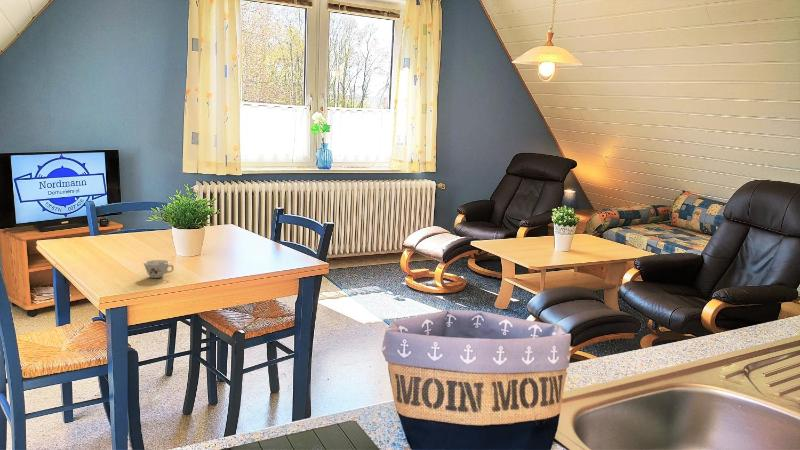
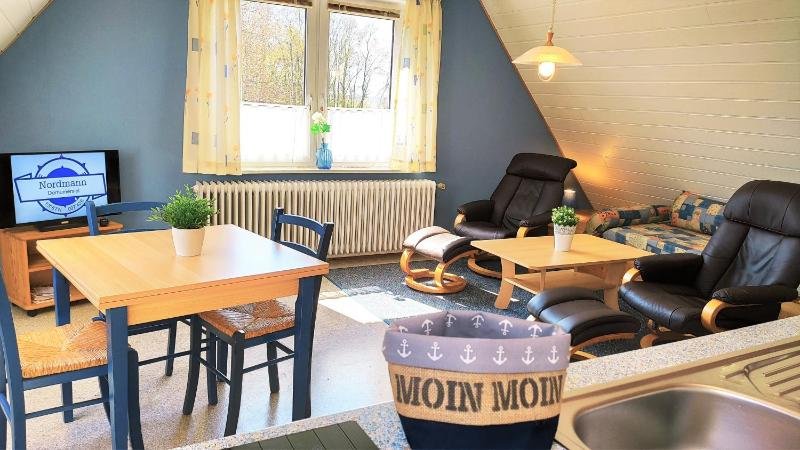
- teacup (159, 269)
